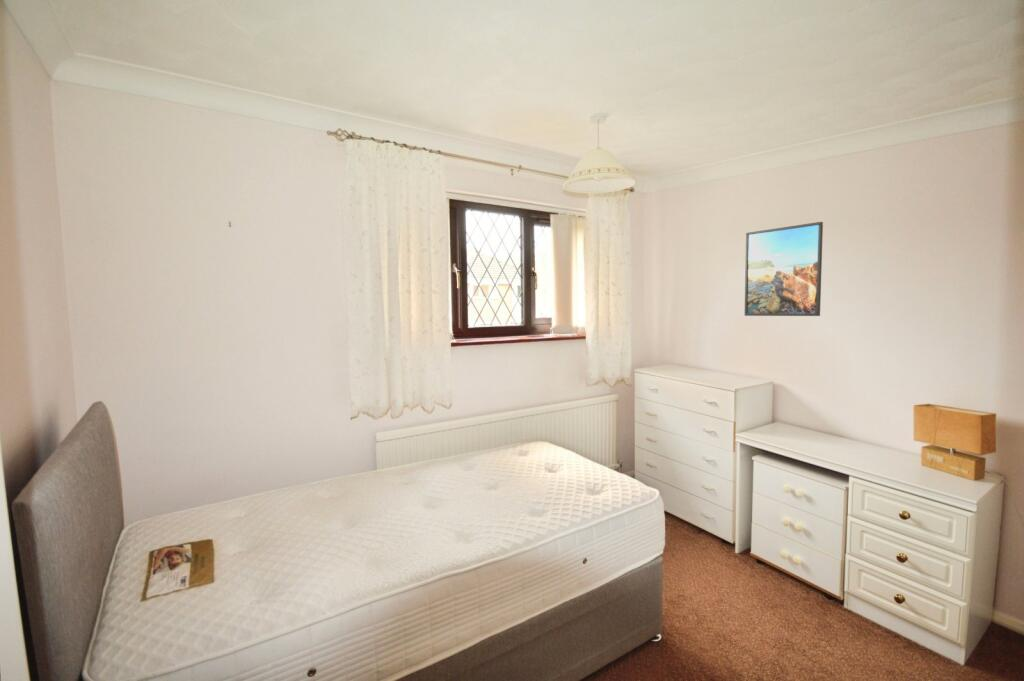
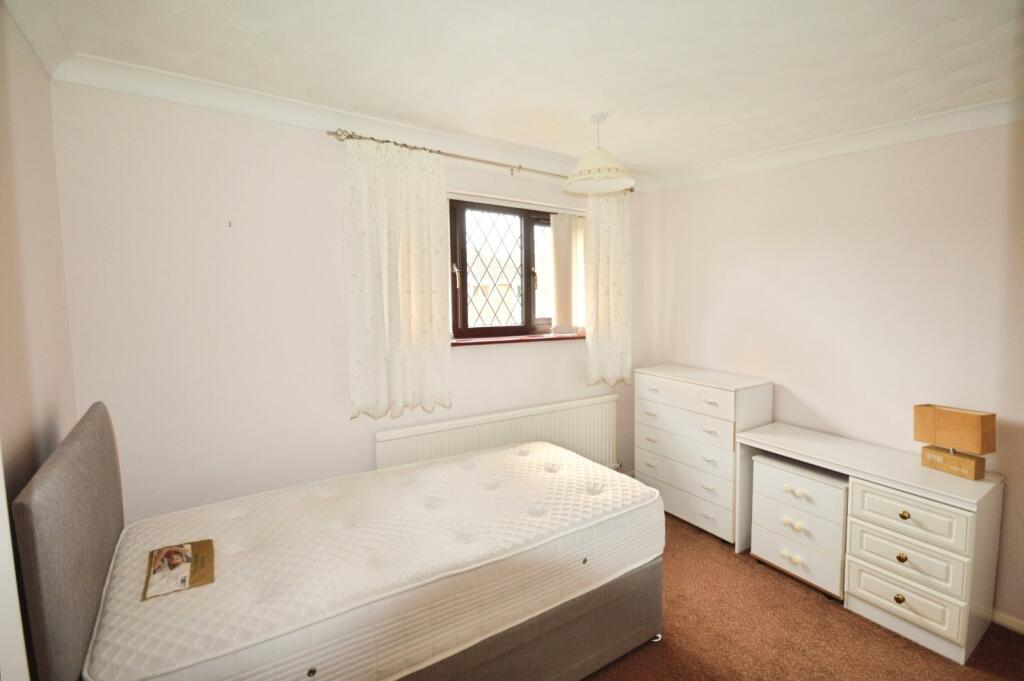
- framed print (781, 272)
